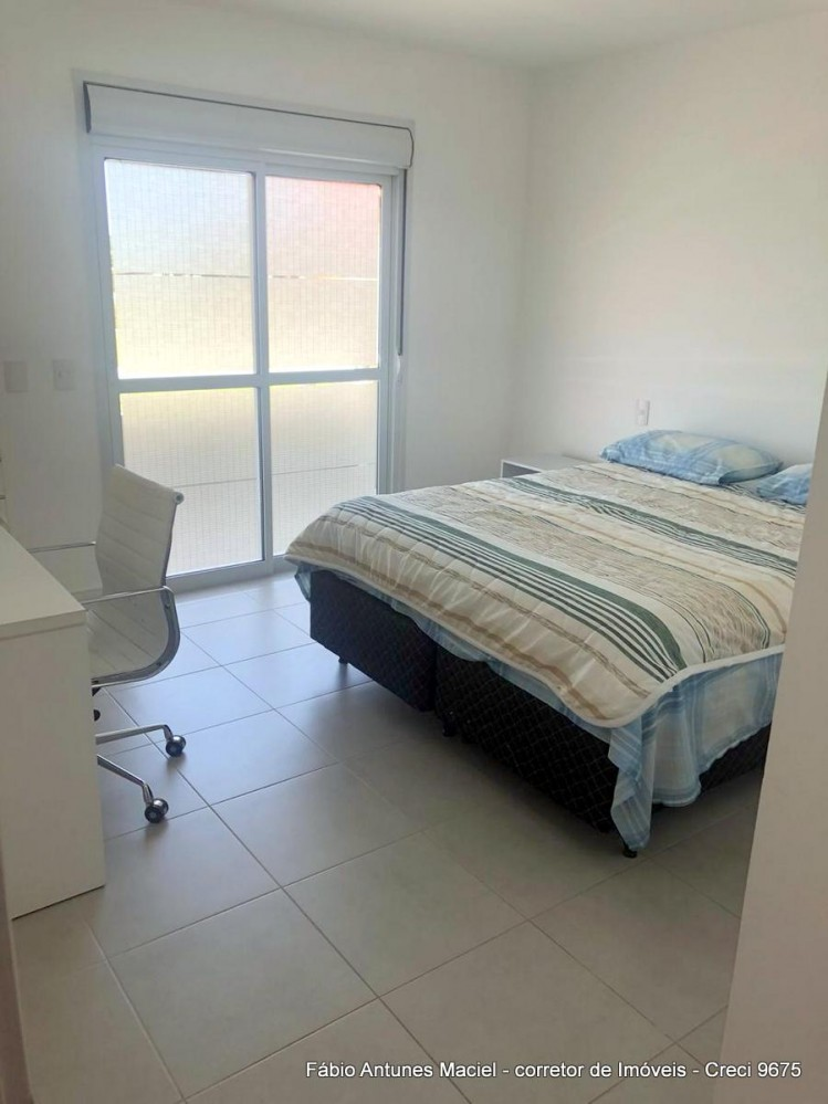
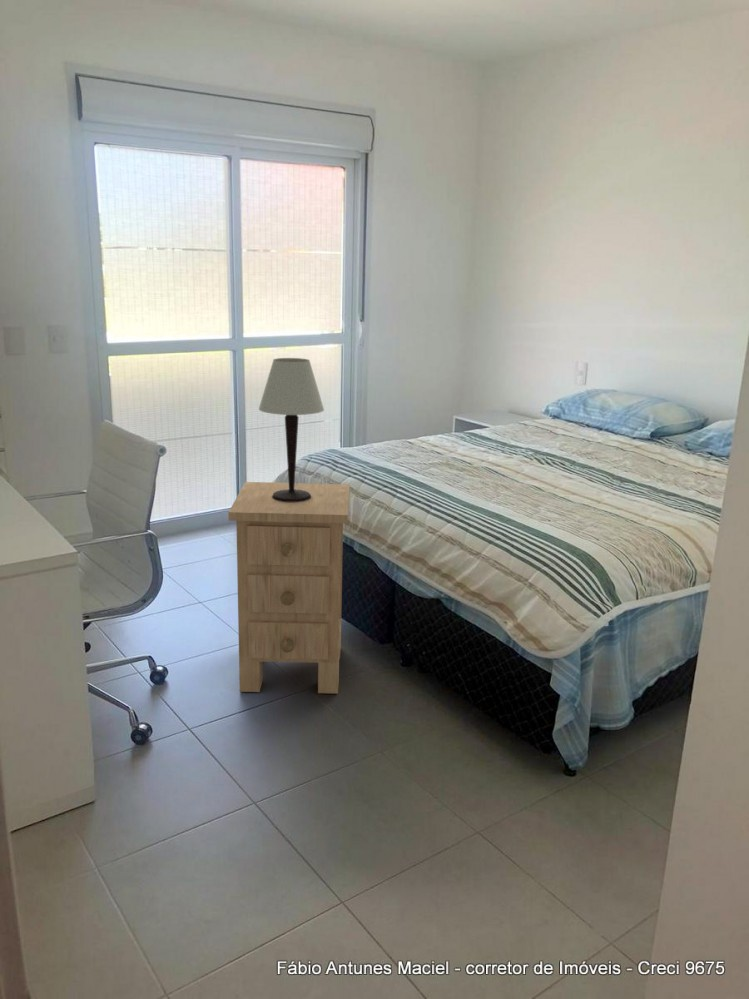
+ table lamp (291, 429)
+ nightstand (292, 588)
